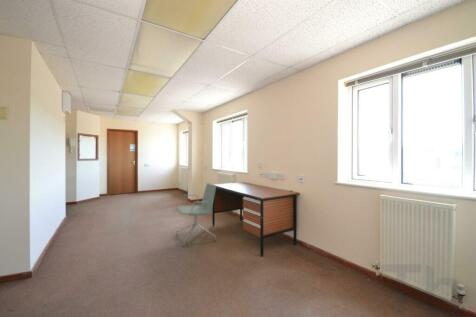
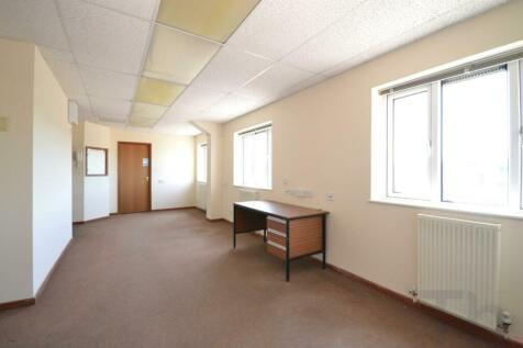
- office chair (196, 211)
